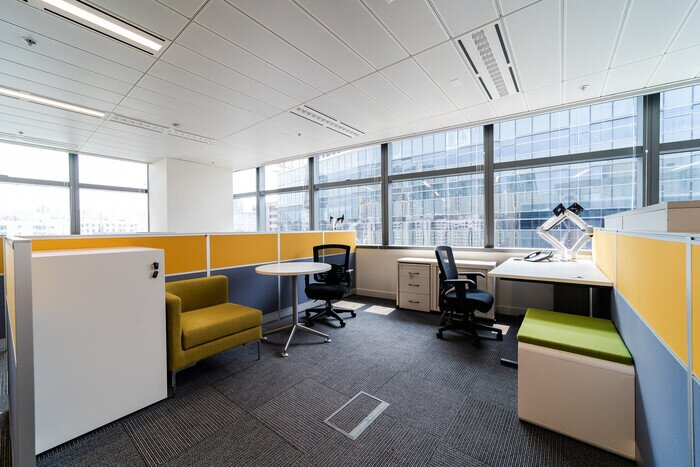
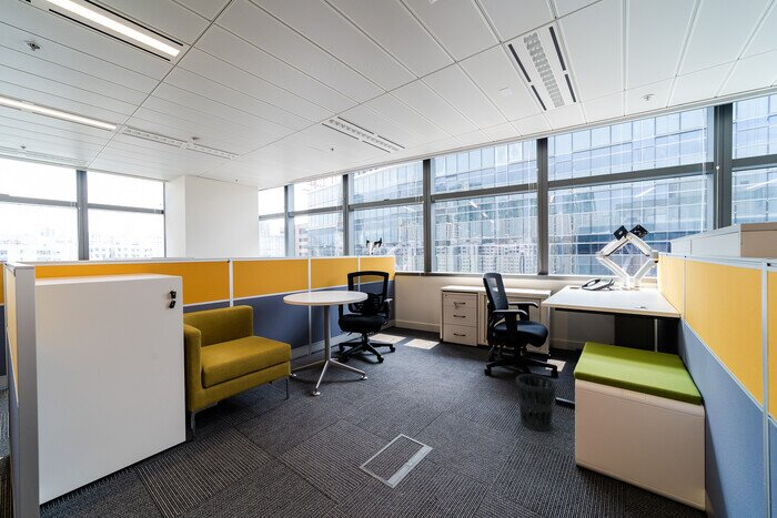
+ wastebasket (534, 402)
